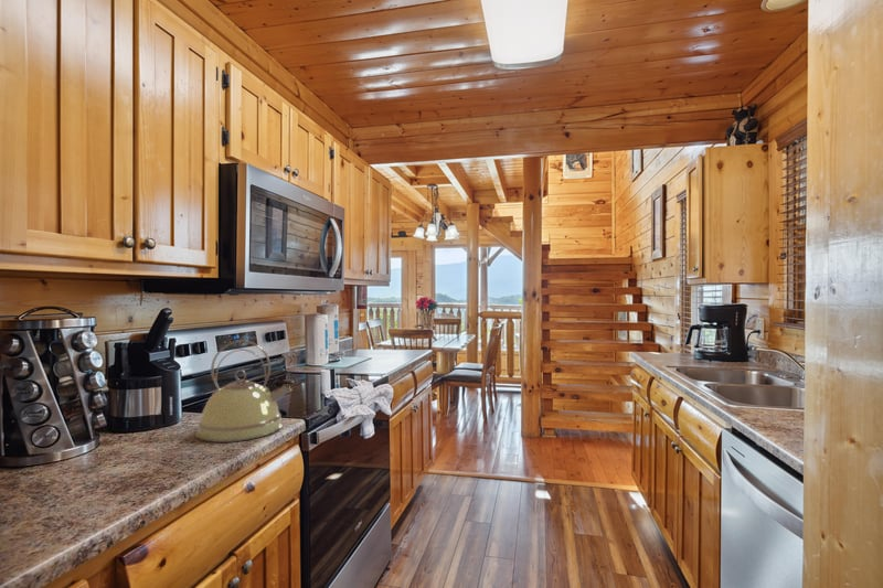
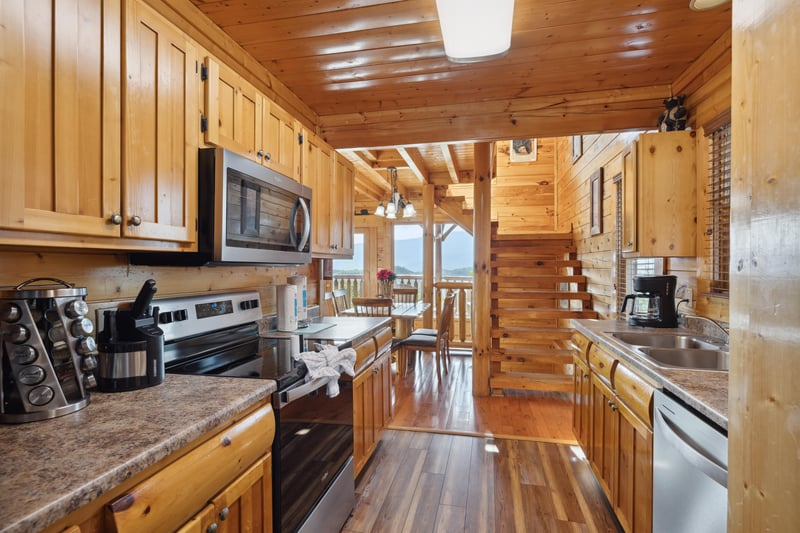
- kettle (246, 384)
